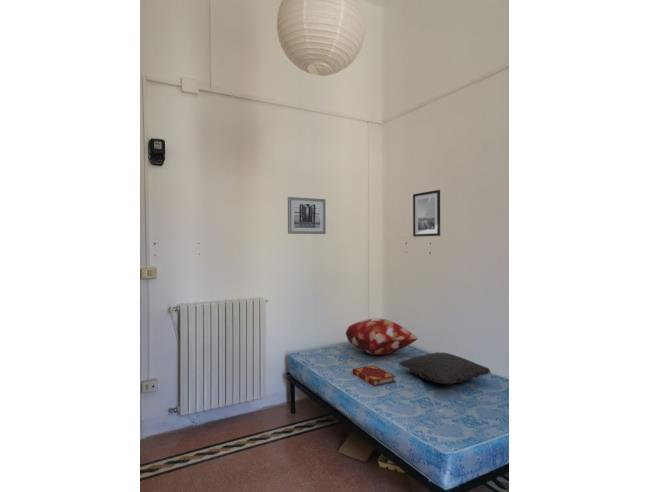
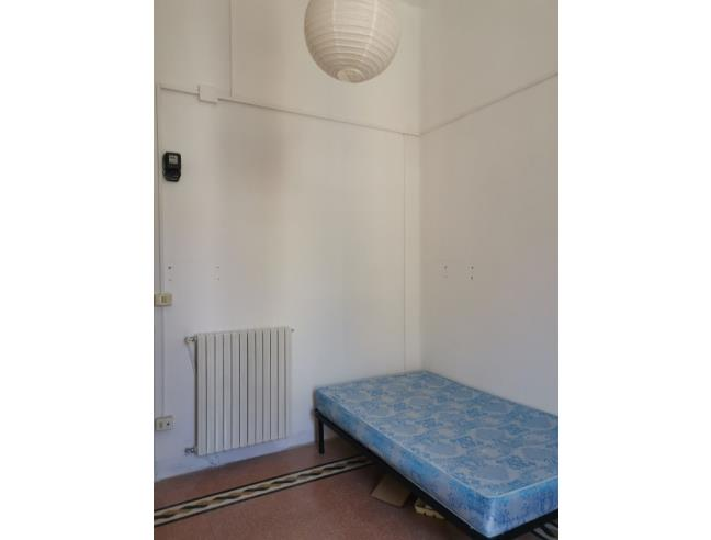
- decorative pillow (380, 335)
- wall art (426, 214)
- pillow (443, 367)
- hardback book (373, 375)
- wall art (307, 216)
